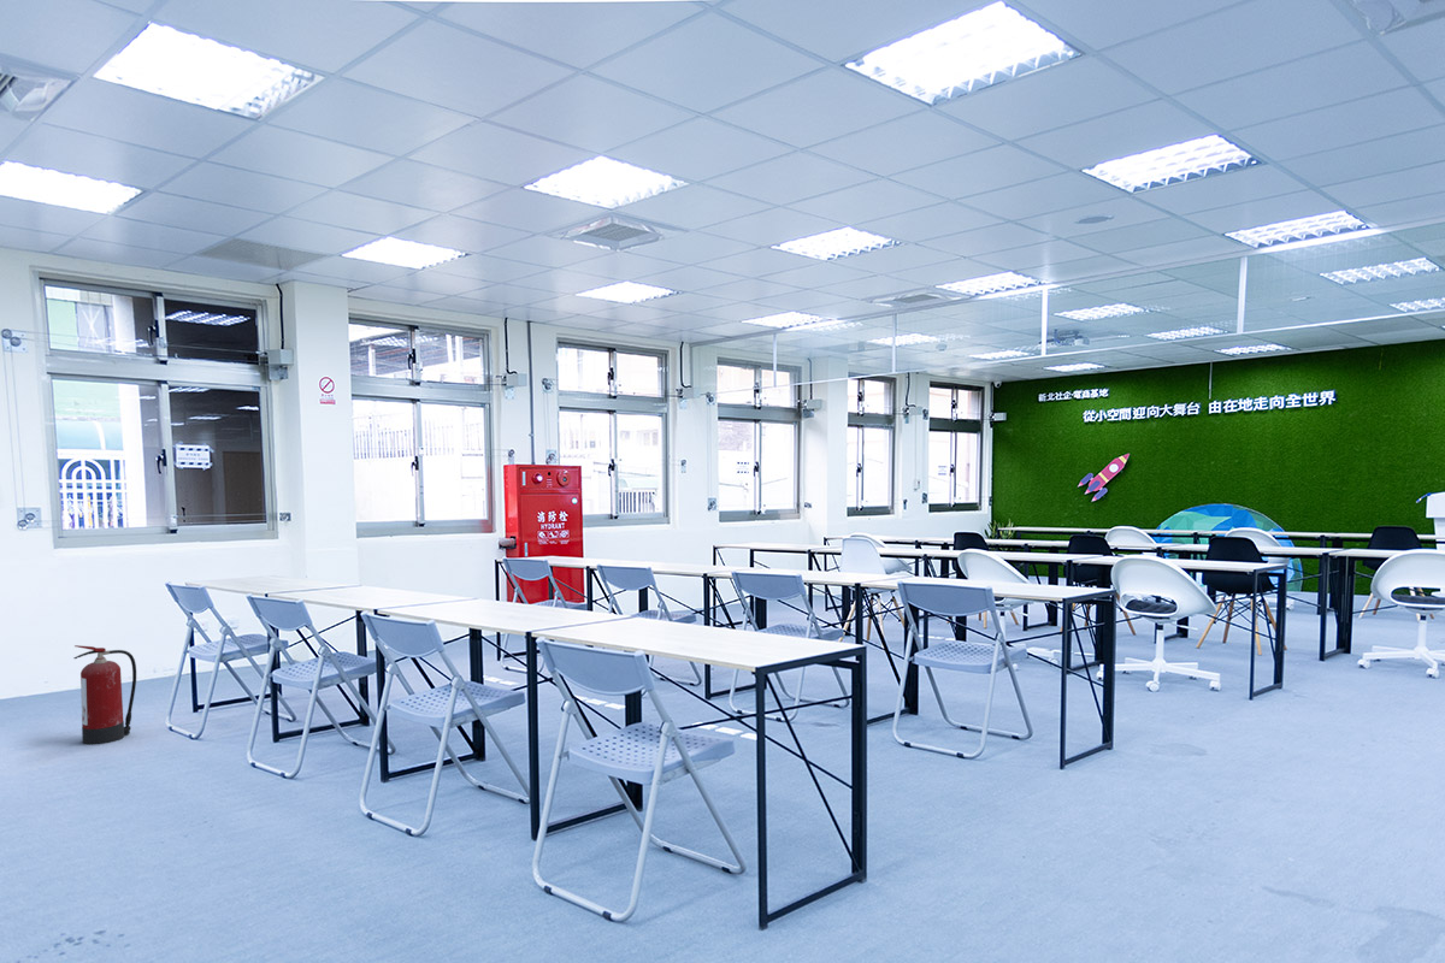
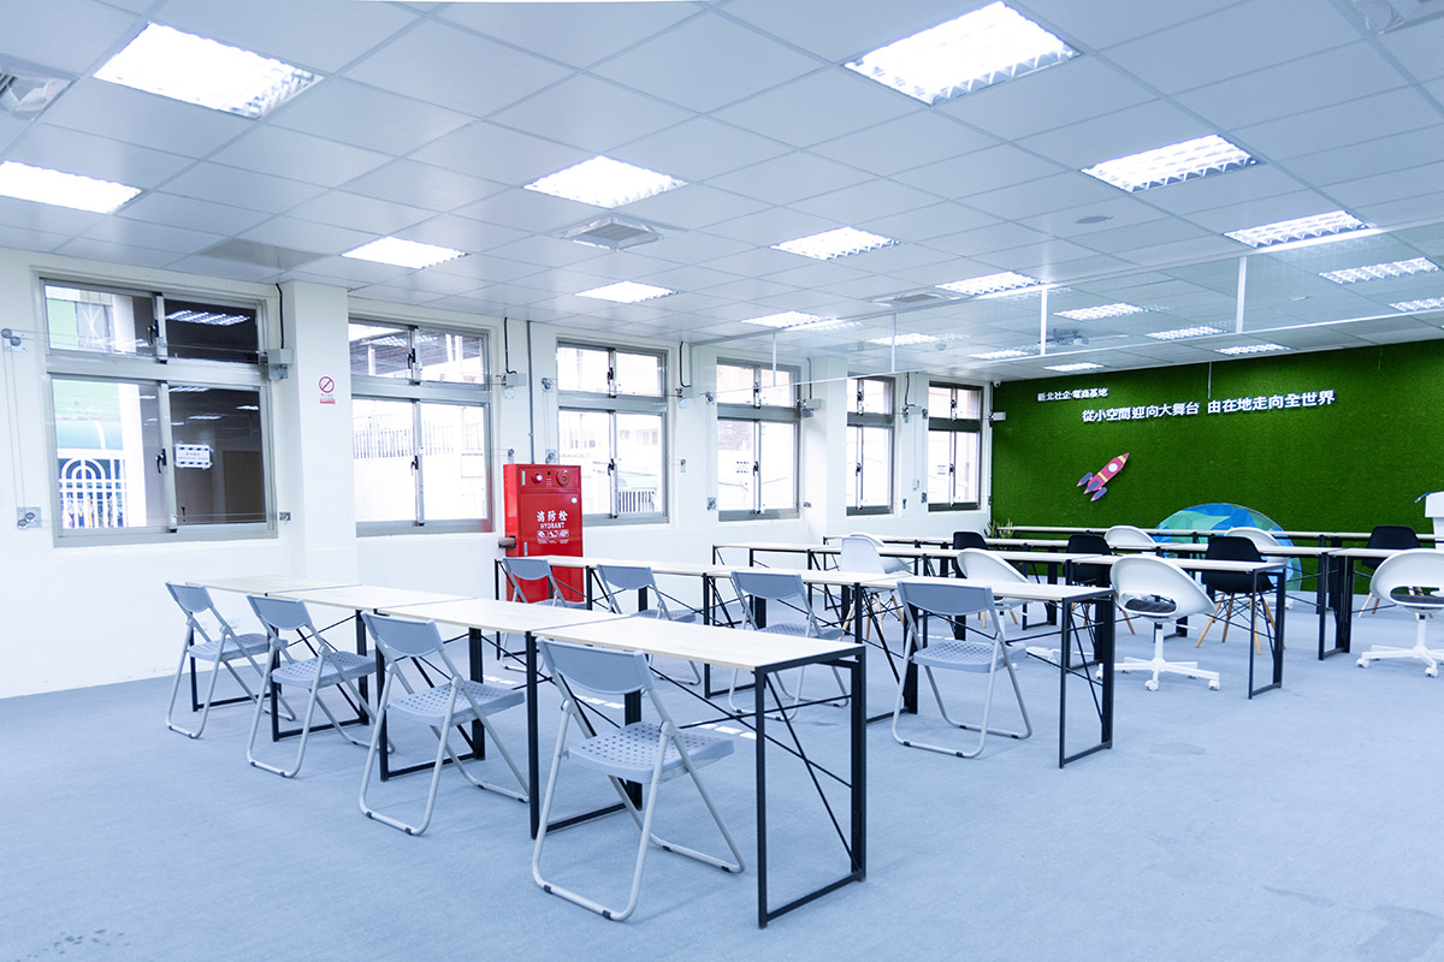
- fire extinguisher (106, 689)
